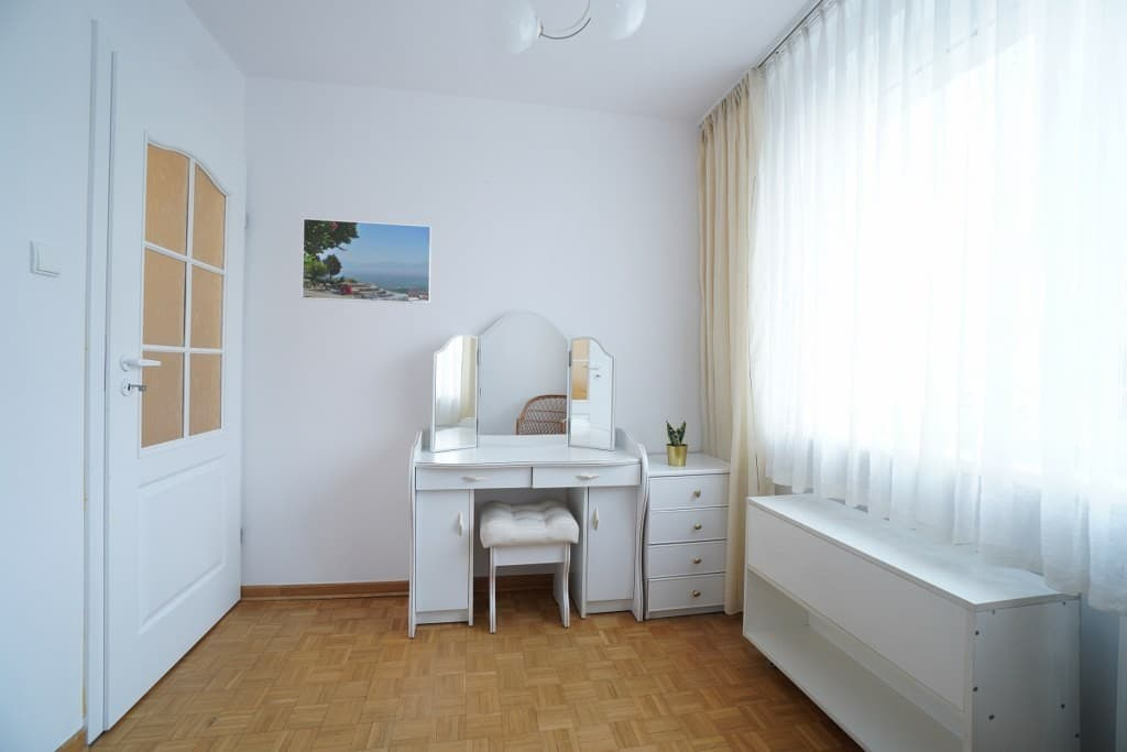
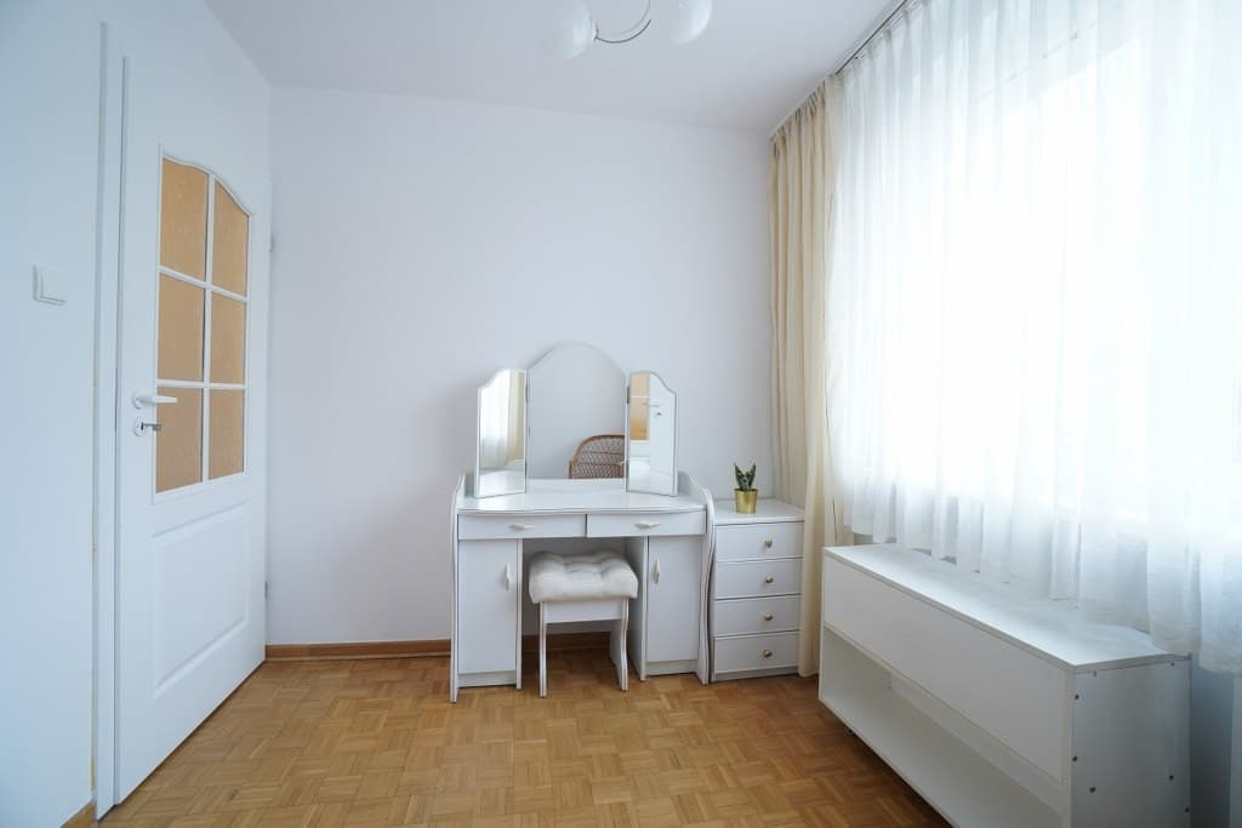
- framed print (368, 262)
